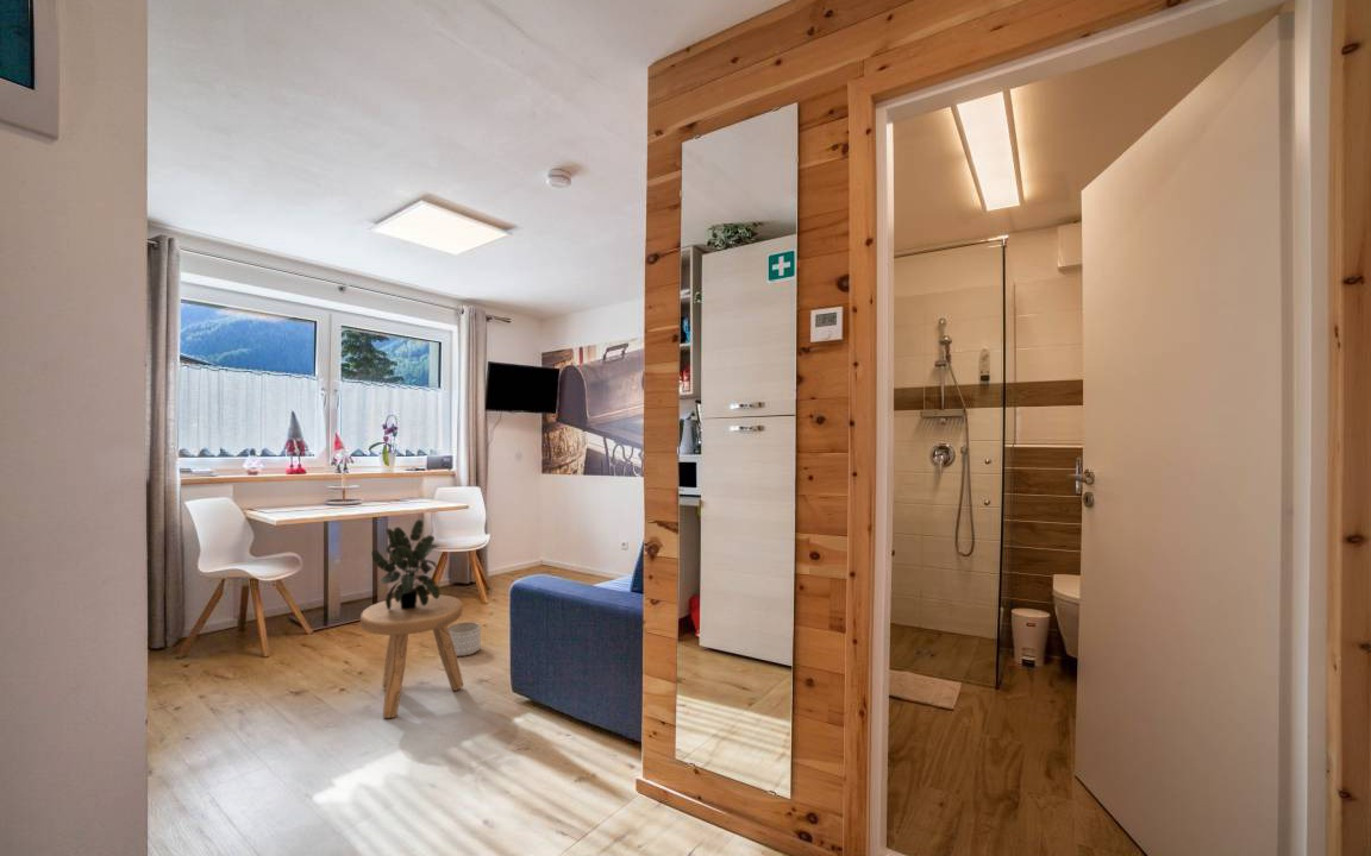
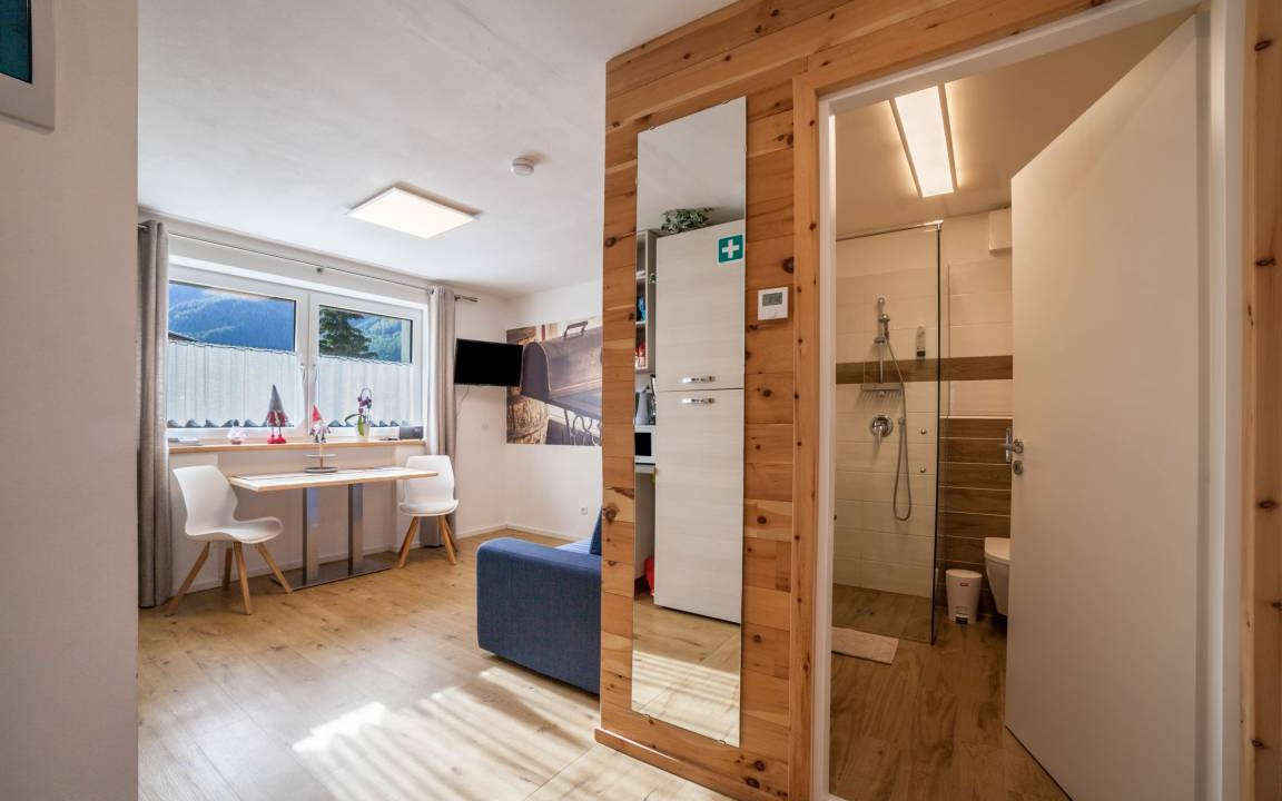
- planter (463, 638)
- potted plant (413, 564)
- stool (406, 652)
